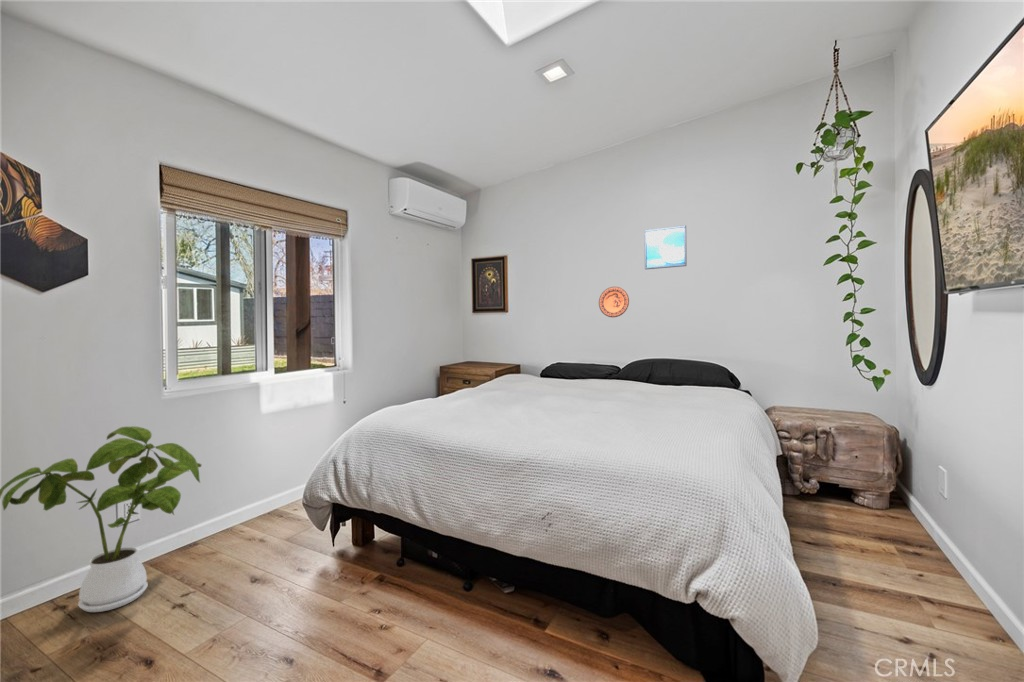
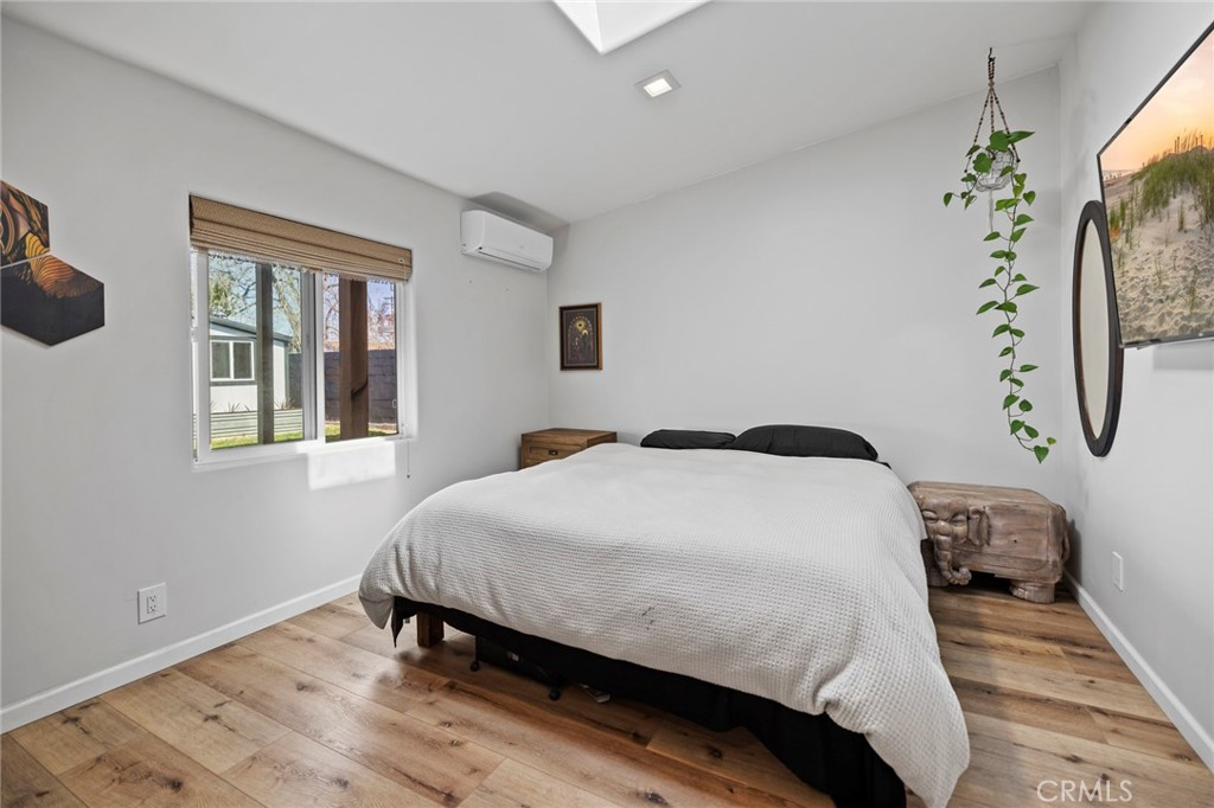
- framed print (665, 247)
- decorative plate (613, 302)
- house plant (135, 513)
